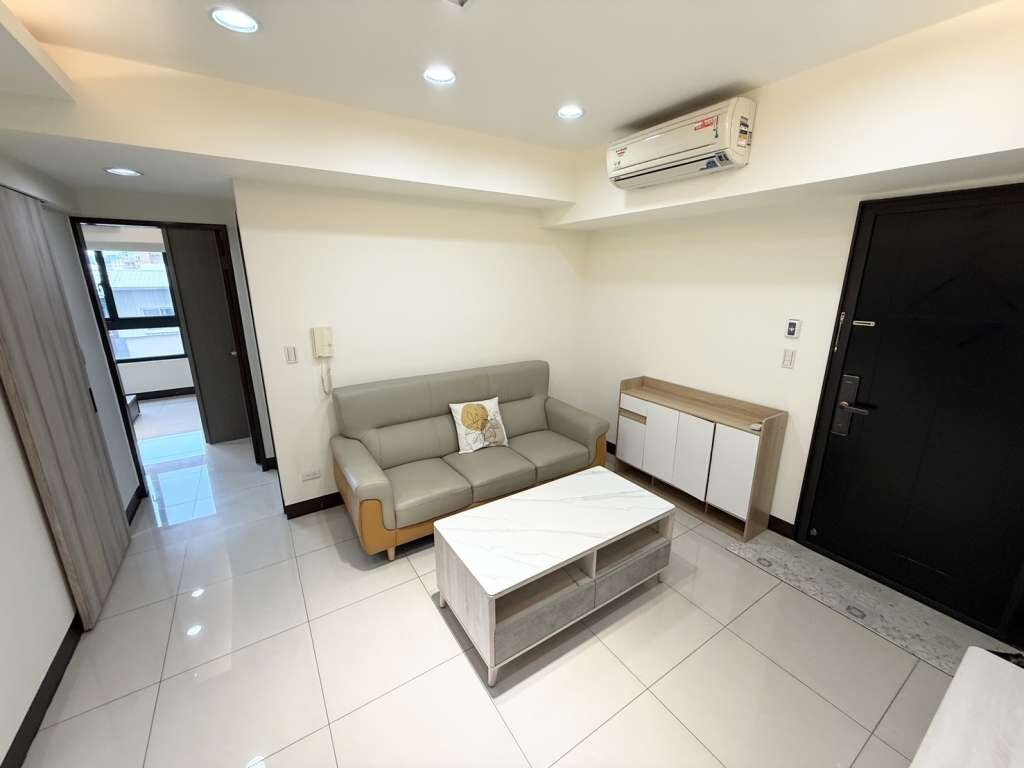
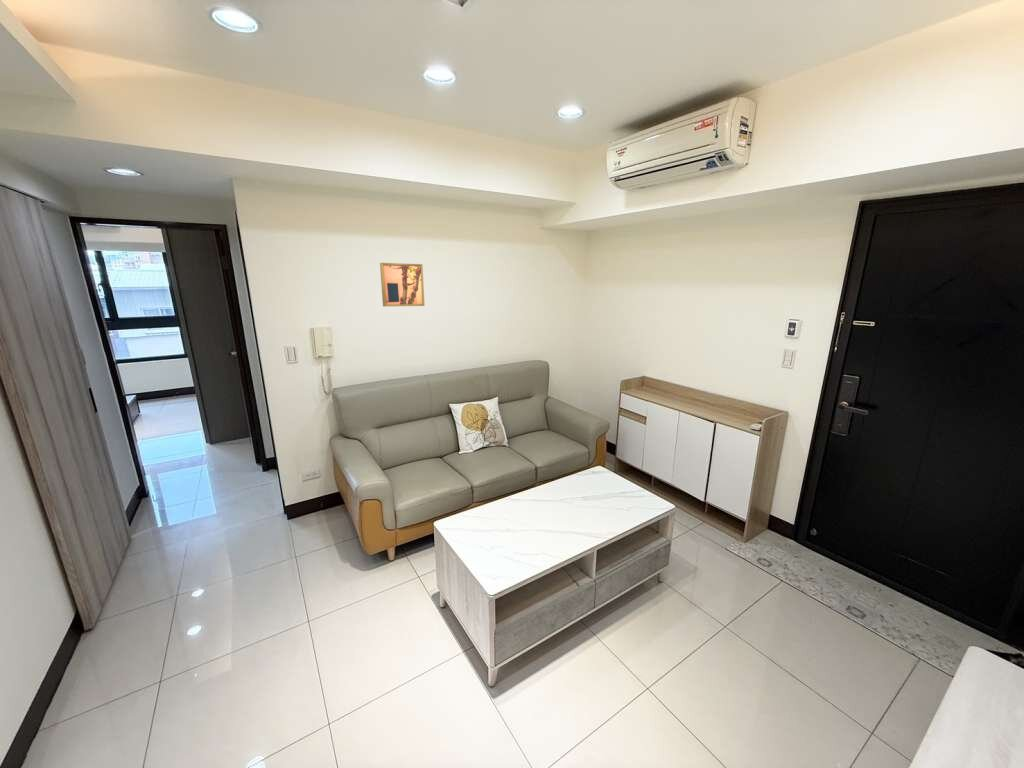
+ wall art (402, 285)
